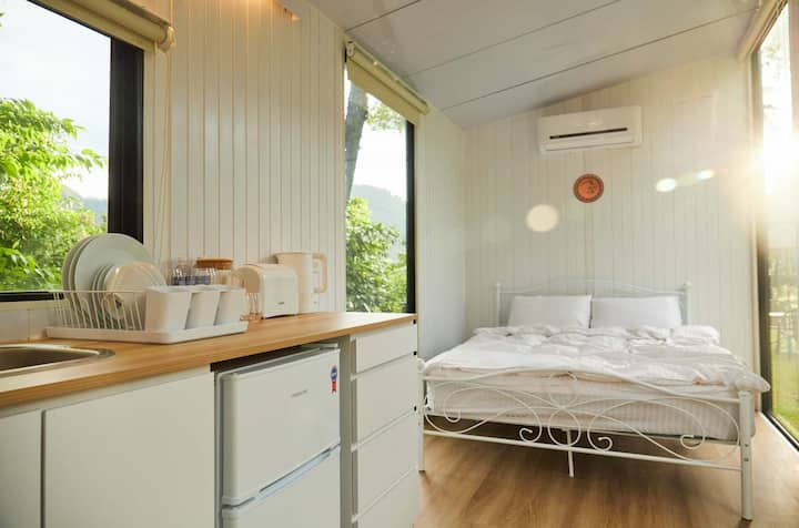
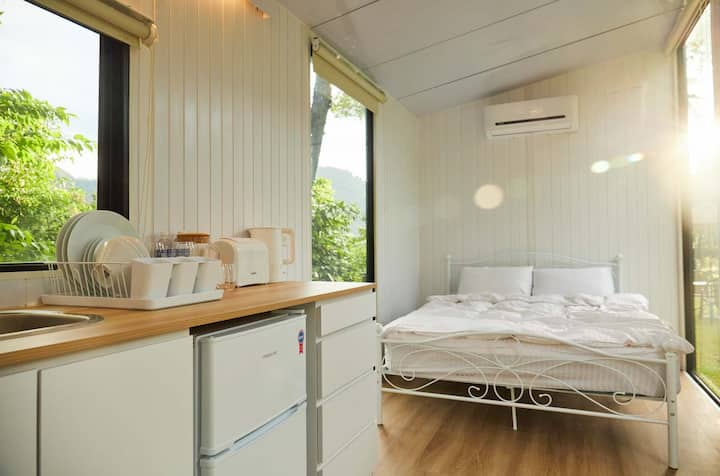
- decorative plate (588, 187)
